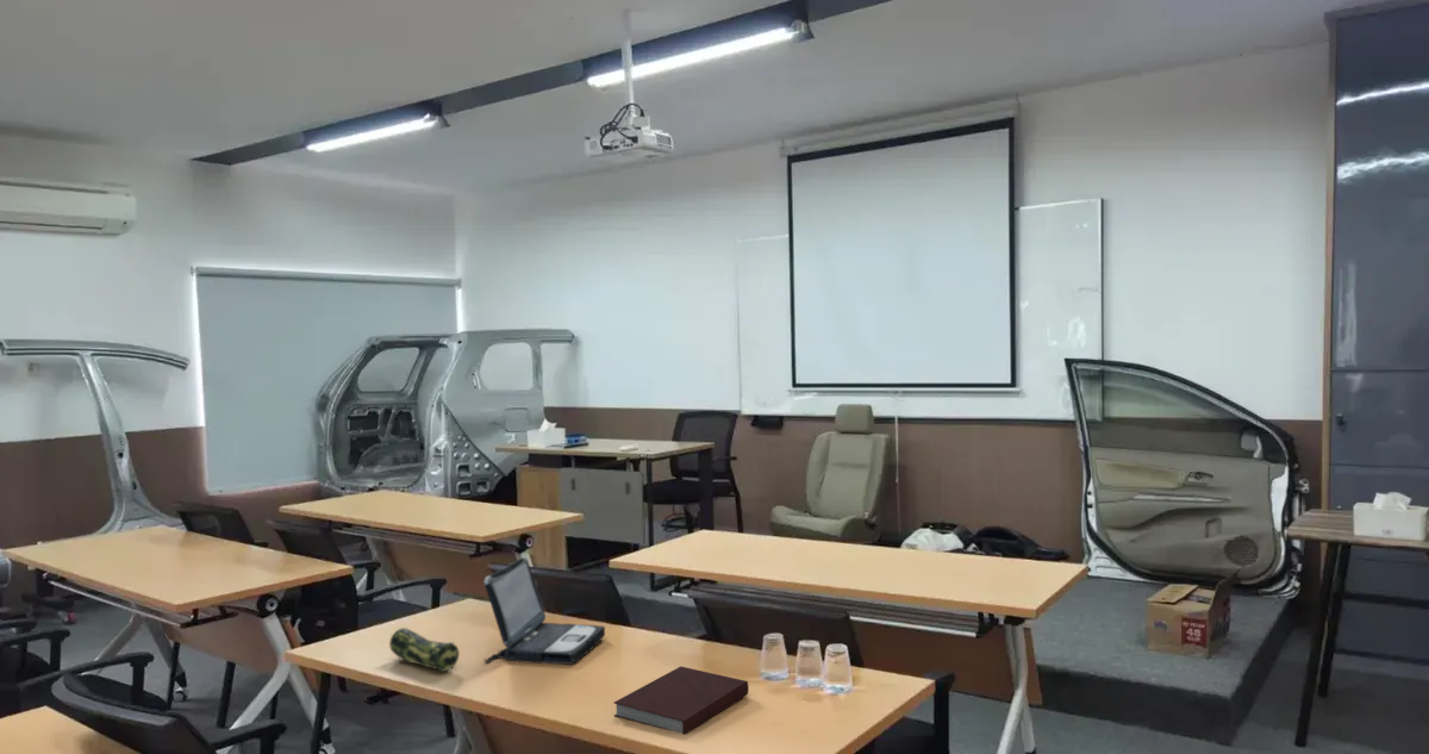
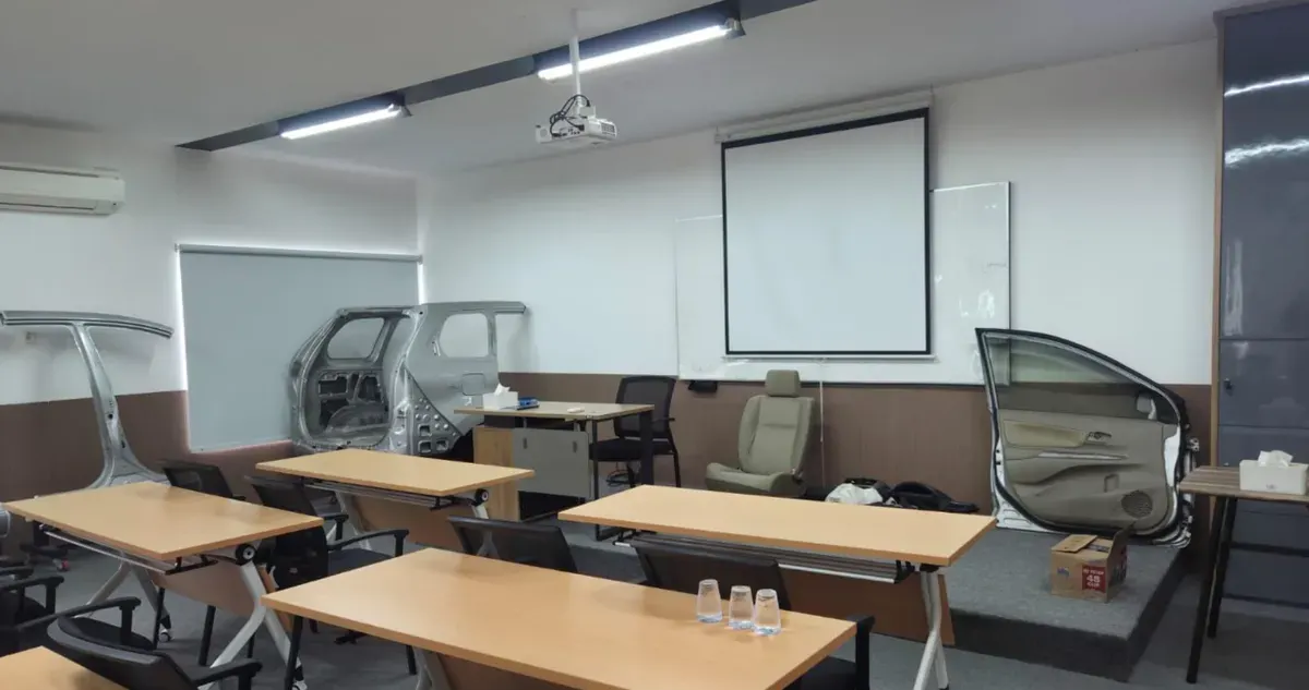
- laptop (542, 607)
- pencil case (425, 650)
- notebook (682, 698)
